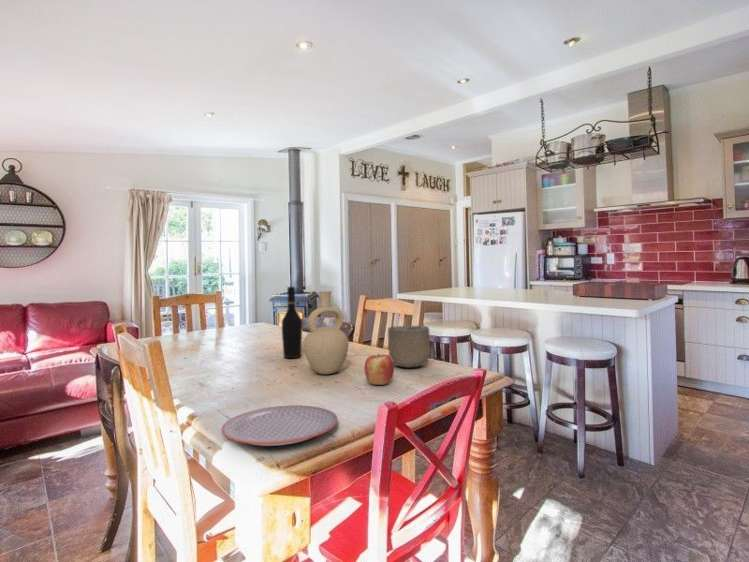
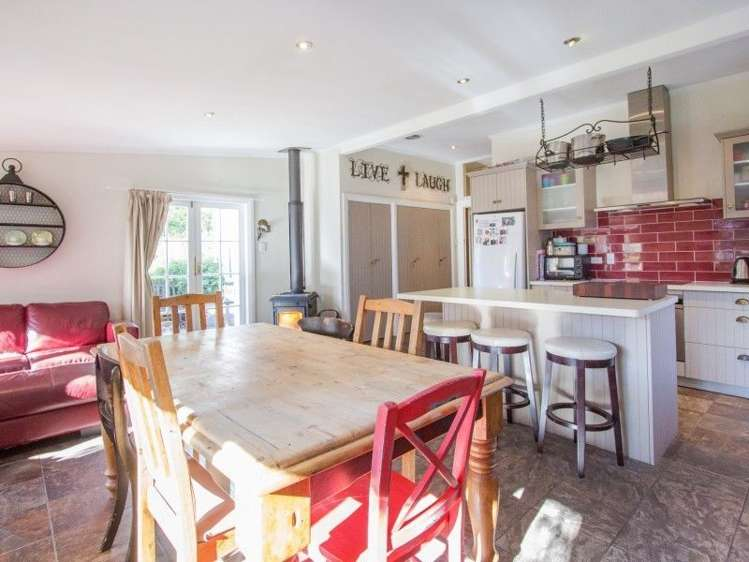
- wine bottle (291, 321)
- vase (325, 332)
- plate (281, 426)
- bowl (409, 346)
- apple (379, 368)
